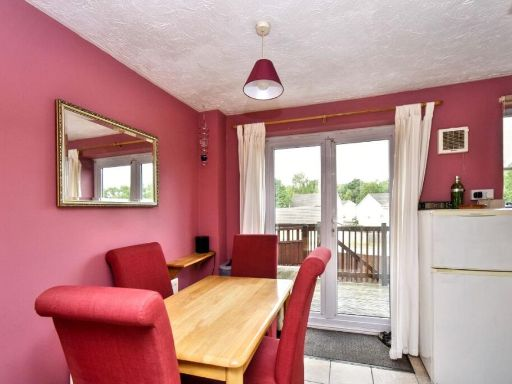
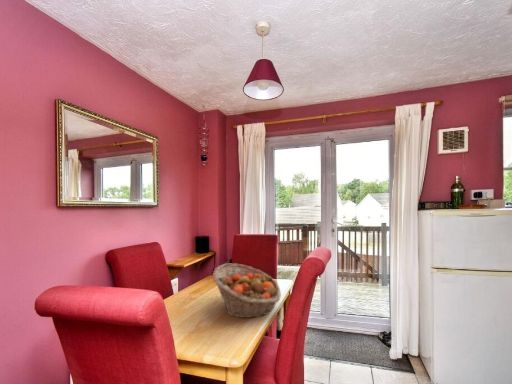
+ fruit basket (247, 287)
